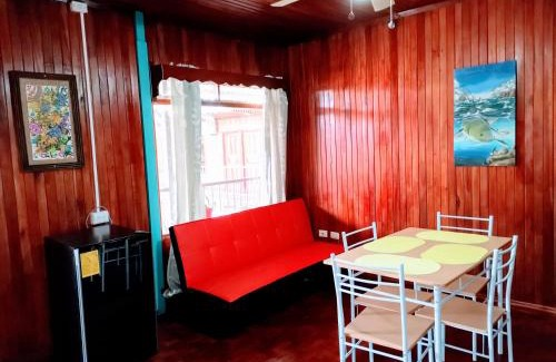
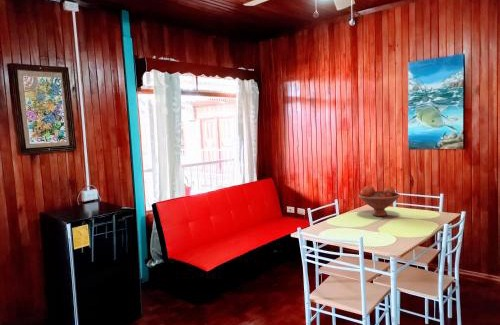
+ fruit bowl (379, 200)
